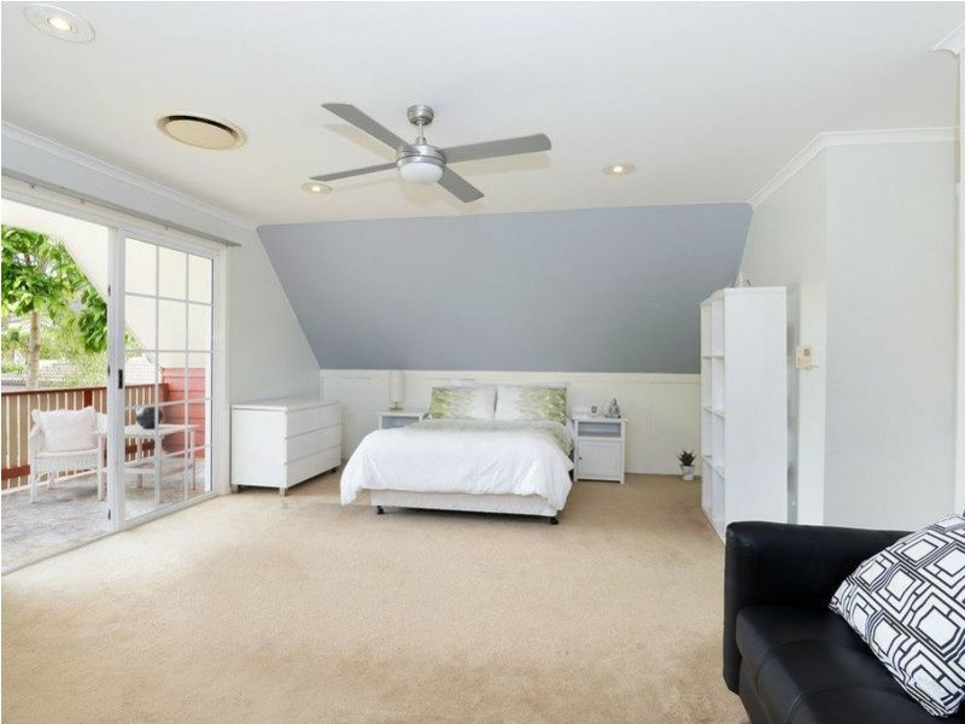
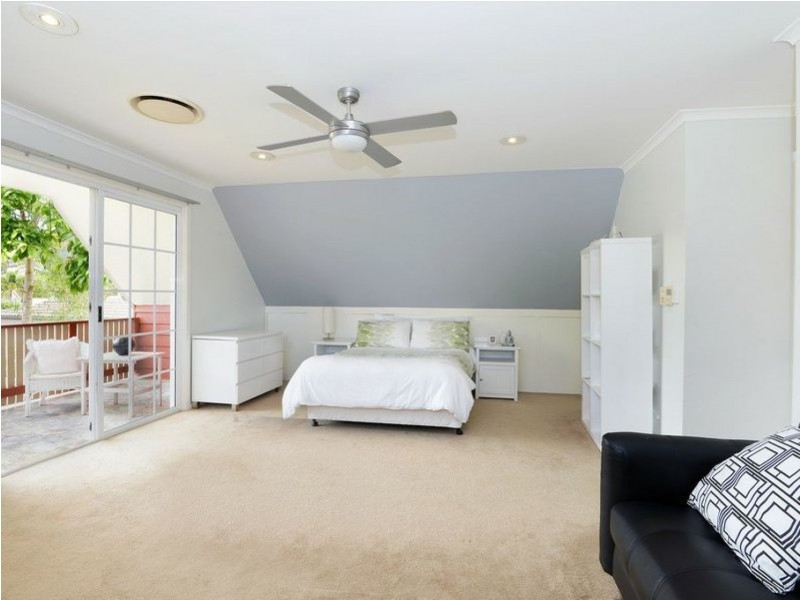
- potted plant (686, 463)
